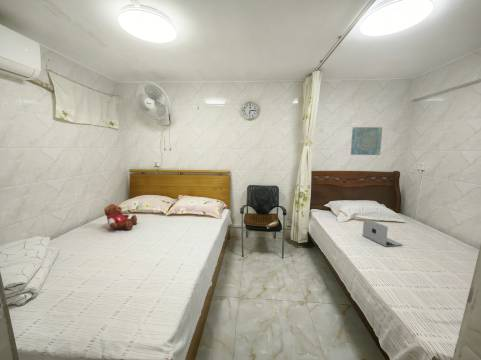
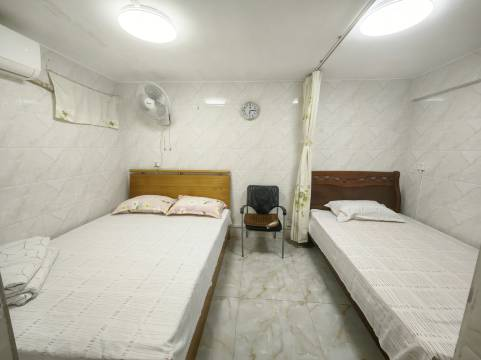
- wall art (366, 141)
- teddy bear (122, 215)
- laptop (382, 231)
